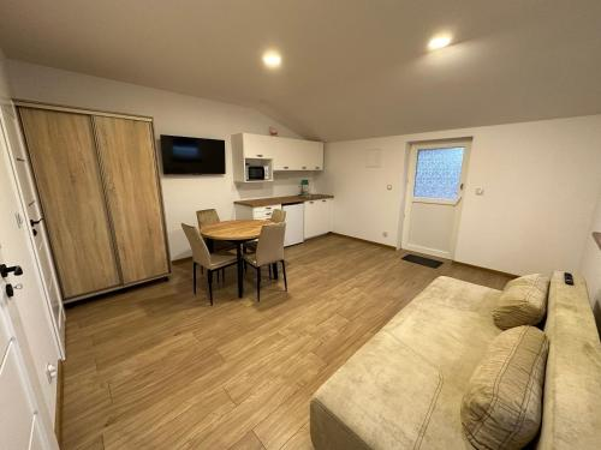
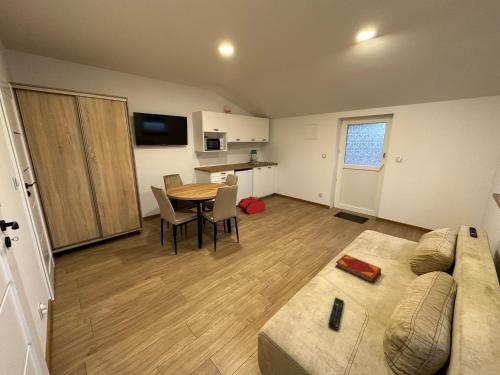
+ backpack (251, 203)
+ hardback book (357, 267)
+ remote control (336, 312)
